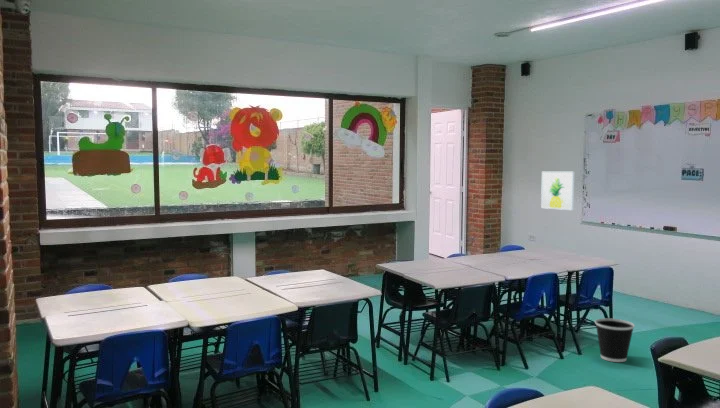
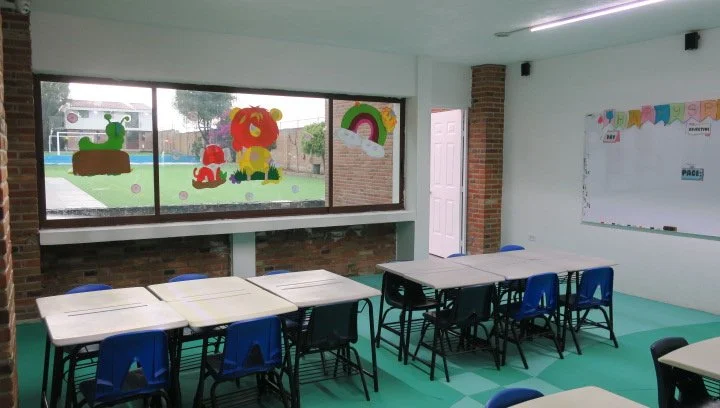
- wastebasket (613, 340)
- wall art (557, 190)
